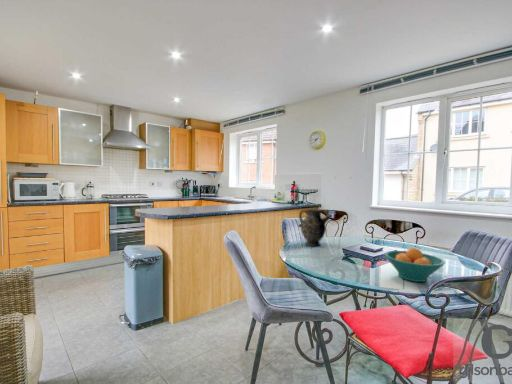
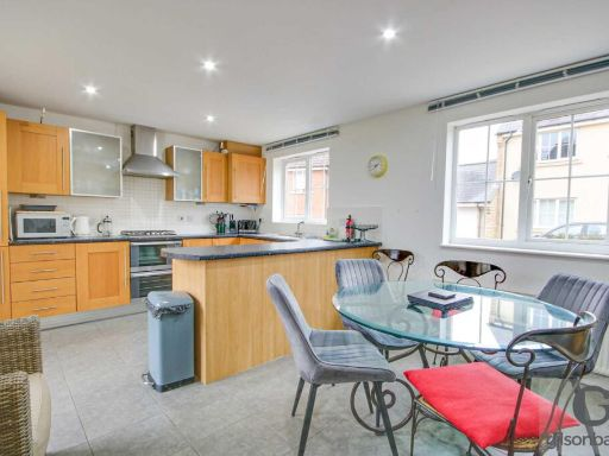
- ewer (314, 226)
- fruit bowl (413, 262)
